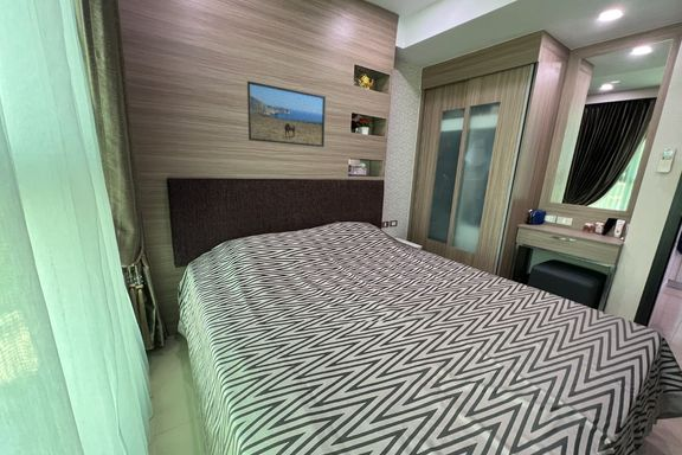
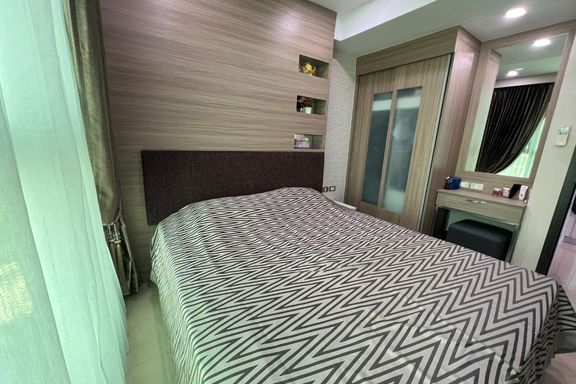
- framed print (289, 117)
